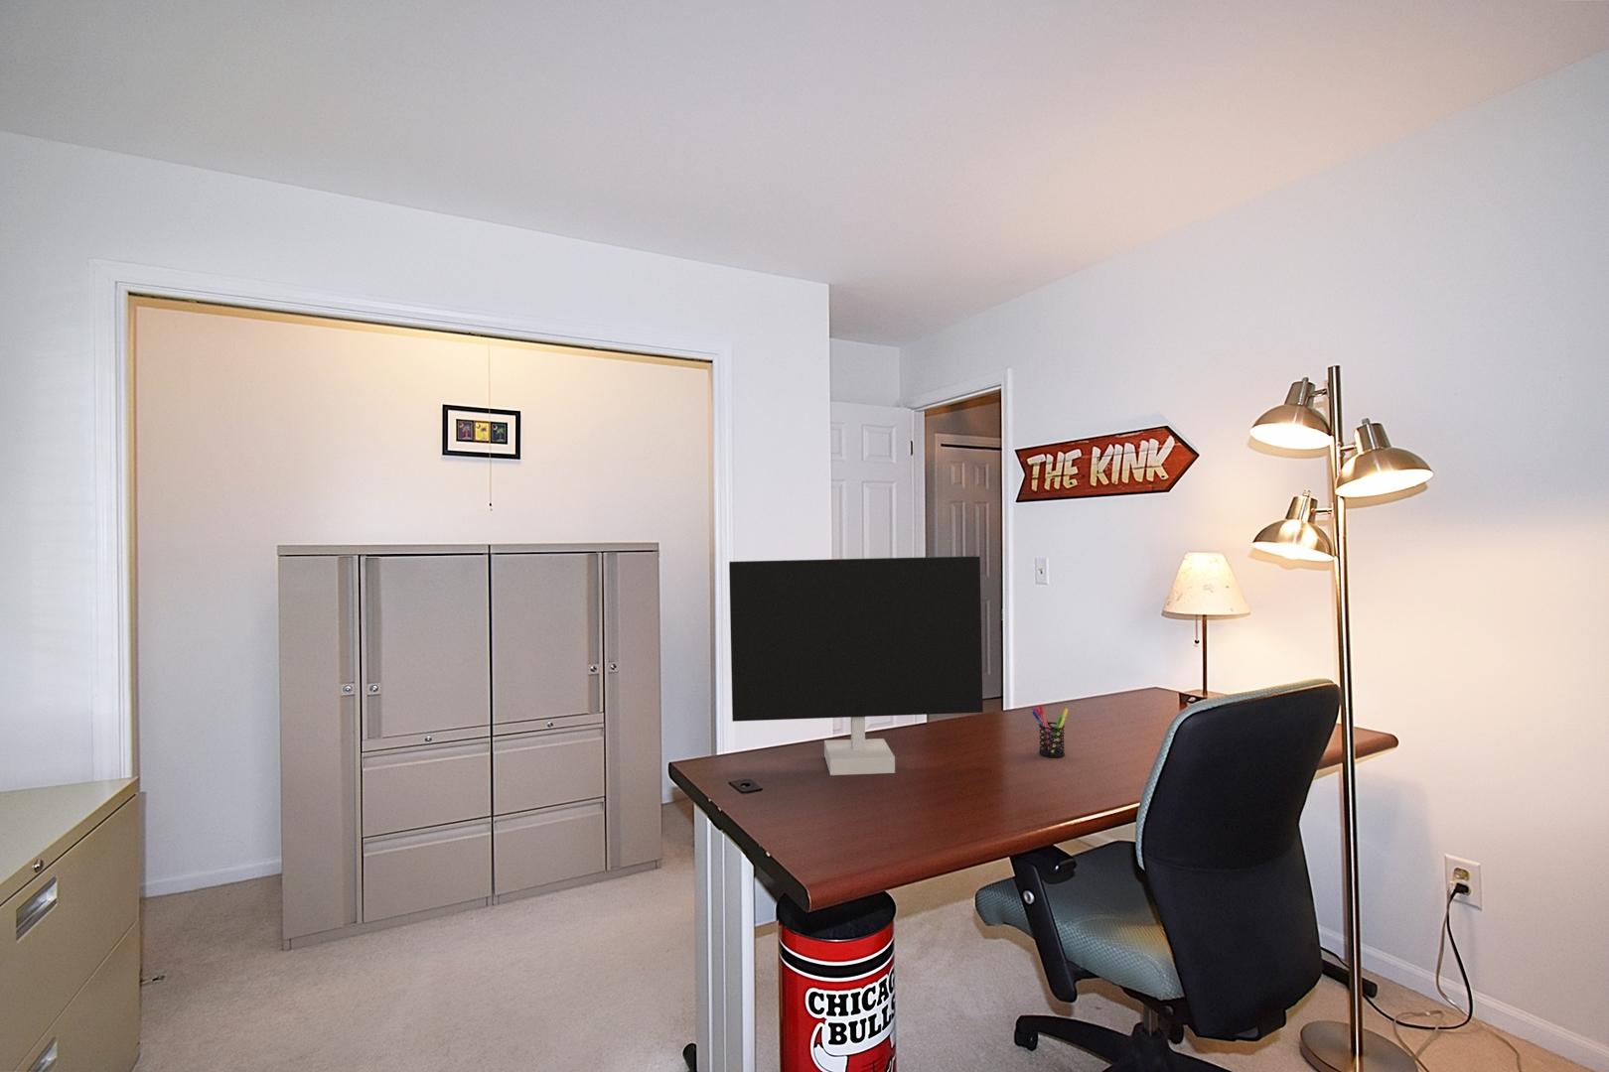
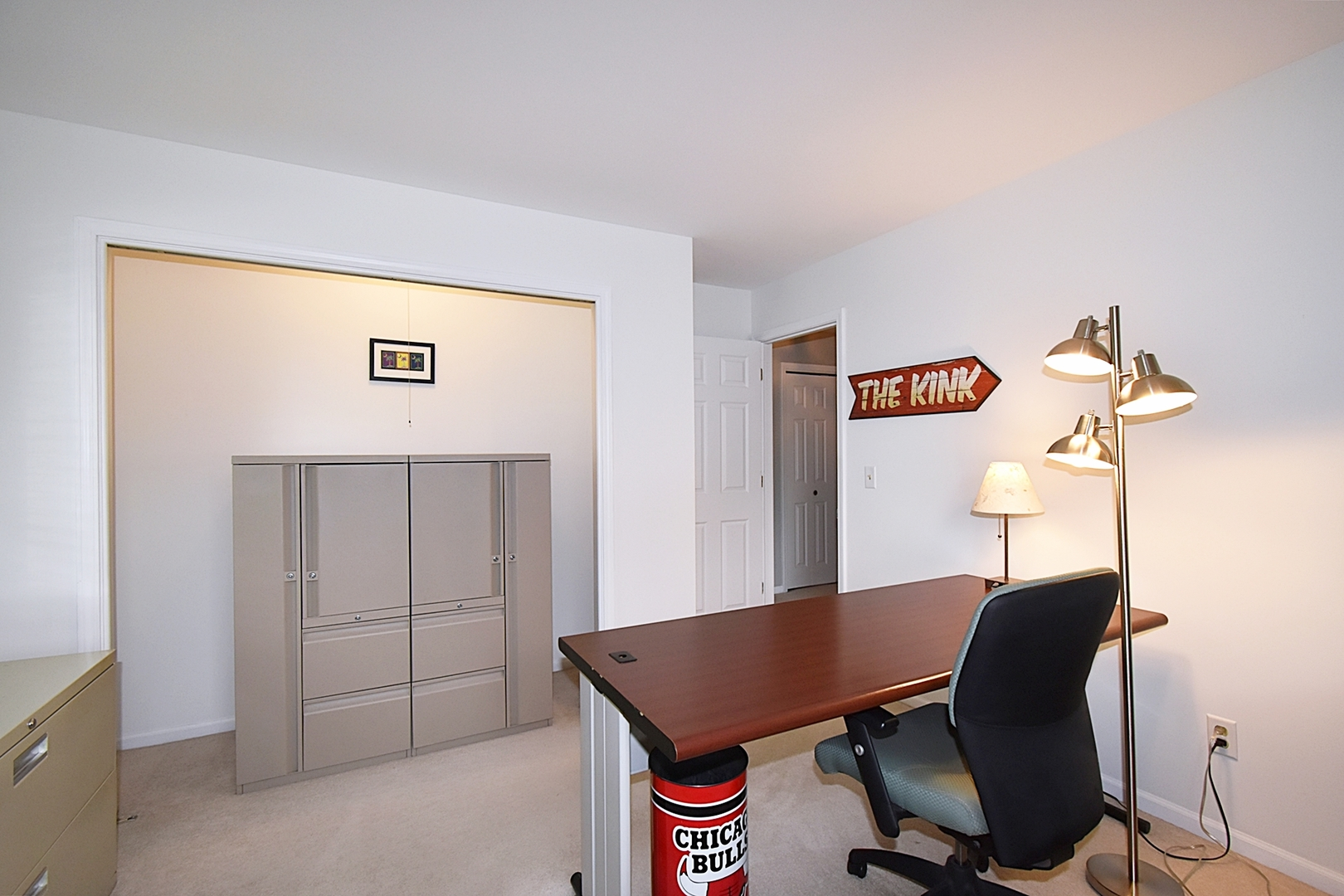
- pen holder (1052, 730)
- monitor (856, 660)
